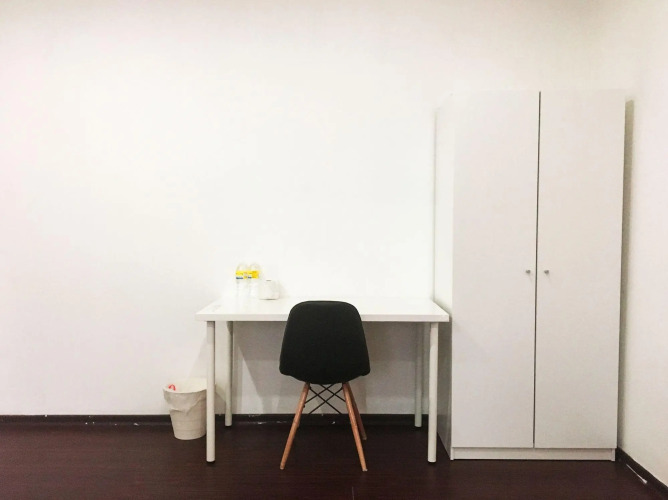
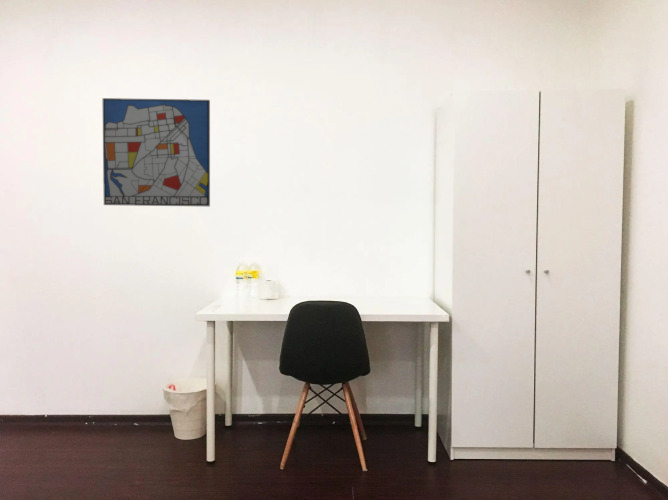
+ wall art (156, 152)
